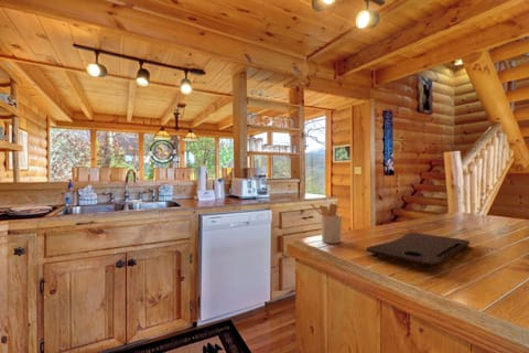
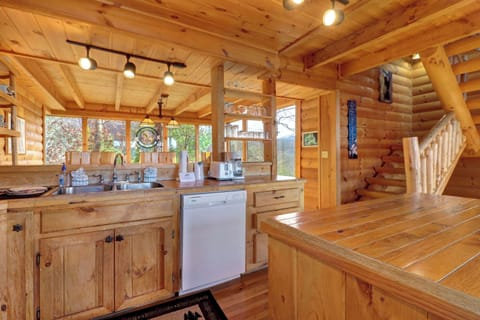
- cutting board (420, 247)
- utensil holder (325, 222)
